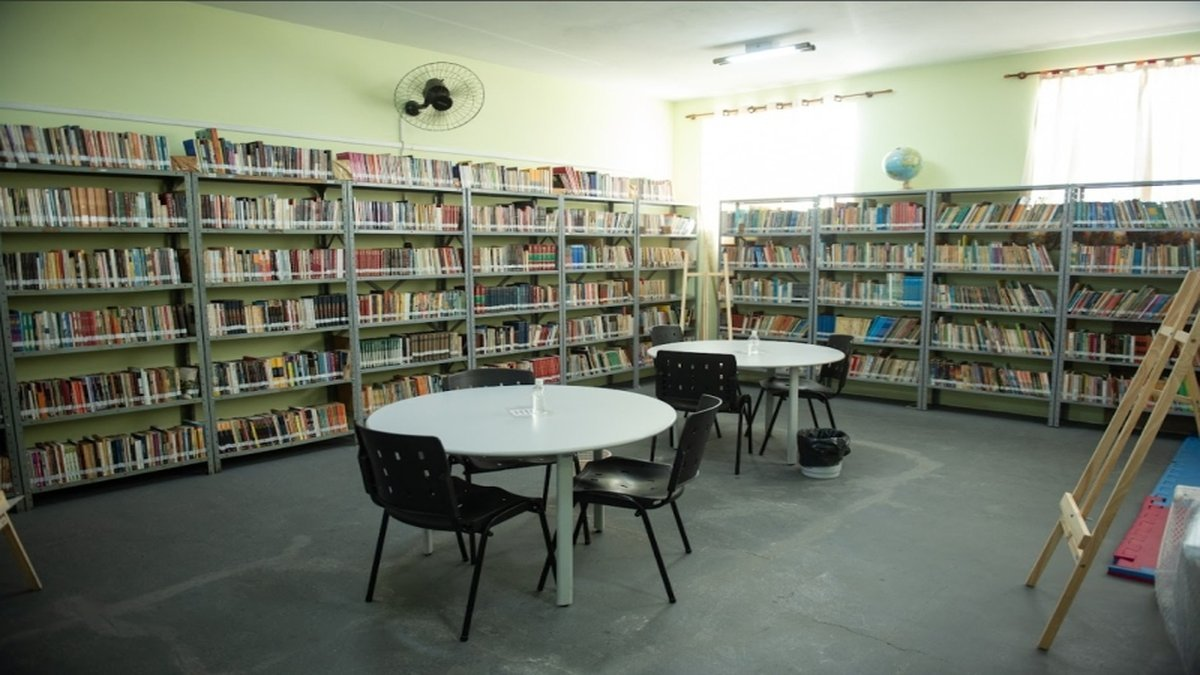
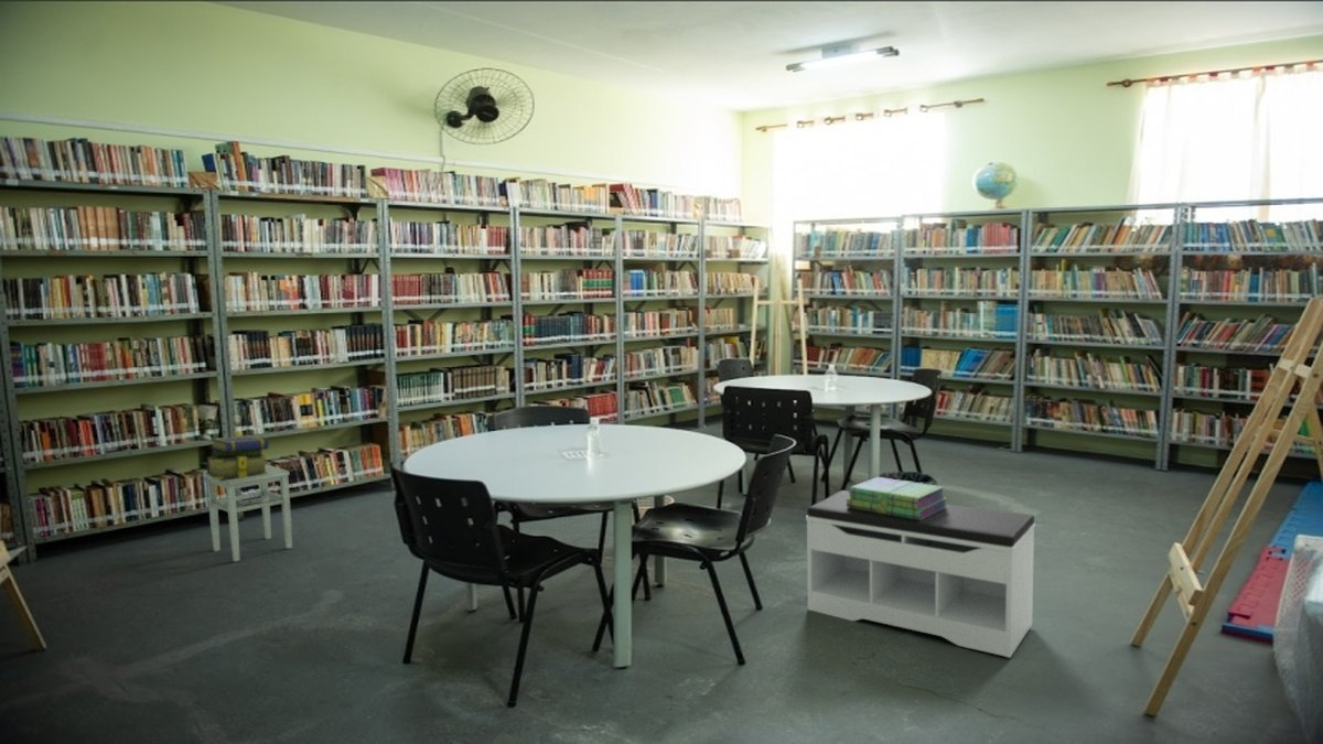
+ bench (916, 563)
+ stack of books (238, 455)
+ stool (249, 509)
+ stack of books (896, 496)
